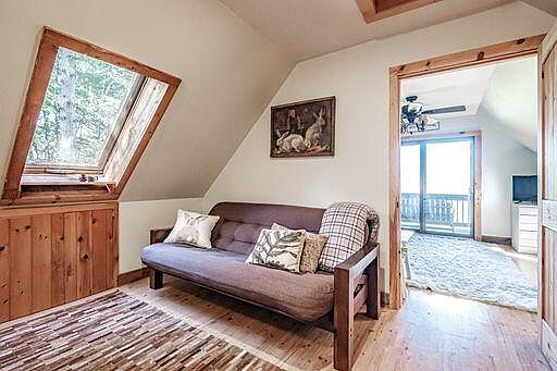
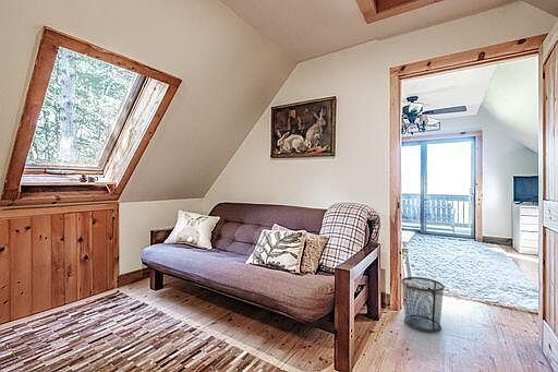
+ waste bin (422, 303)
